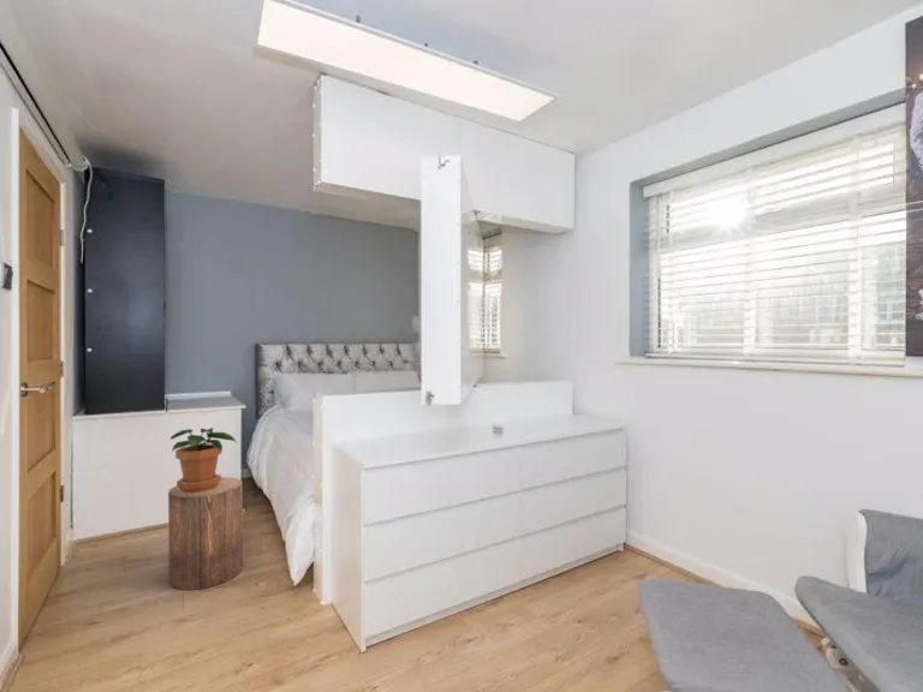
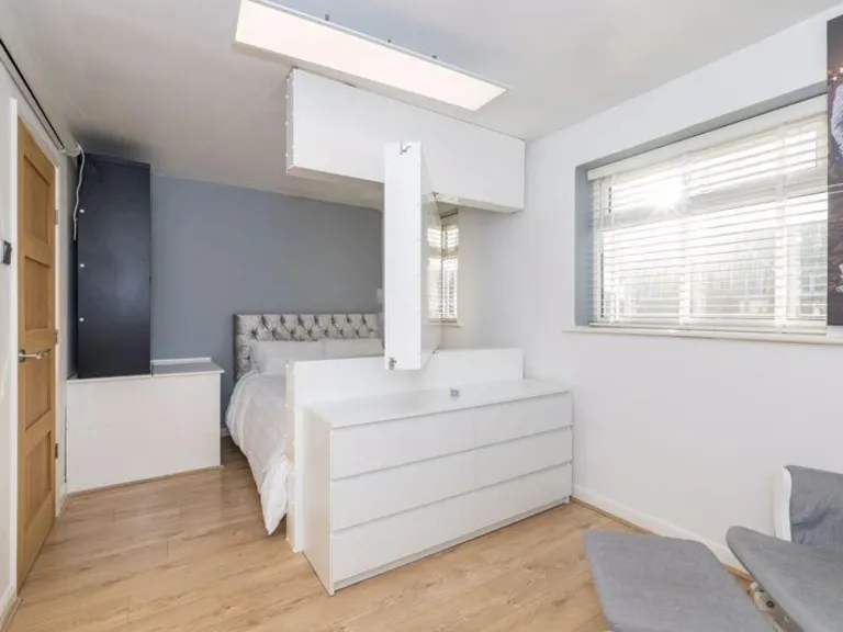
- potted plant (204, 458)
- stool (207, 530)
